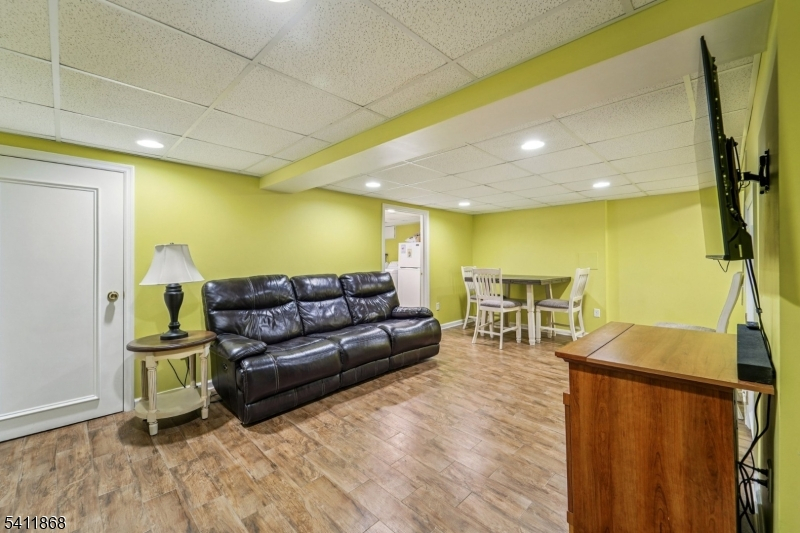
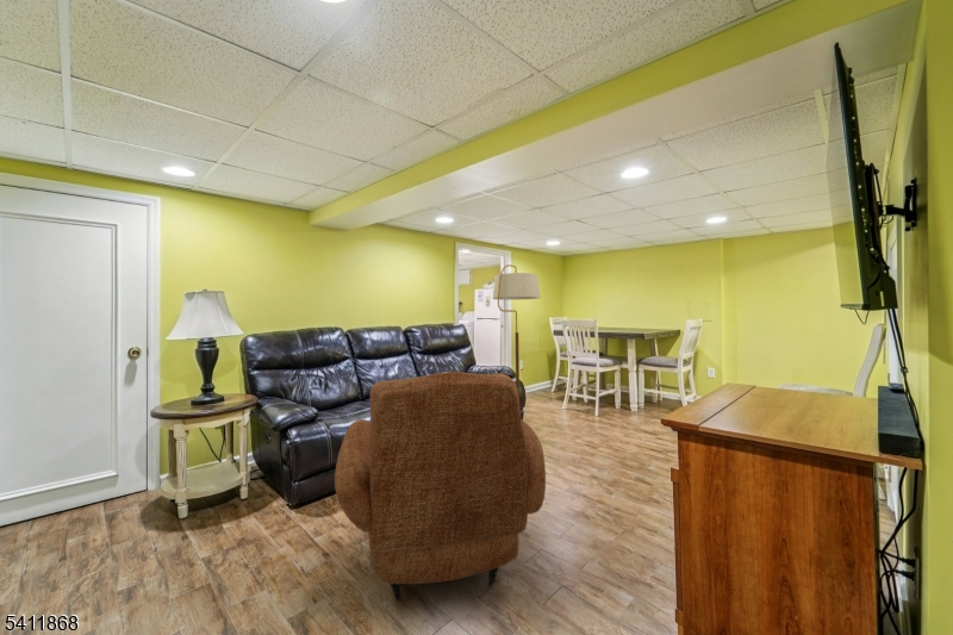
+ armchair (441, 462)
+ floor lamp (516, 356)
